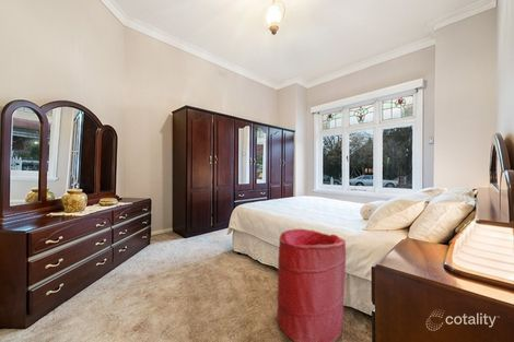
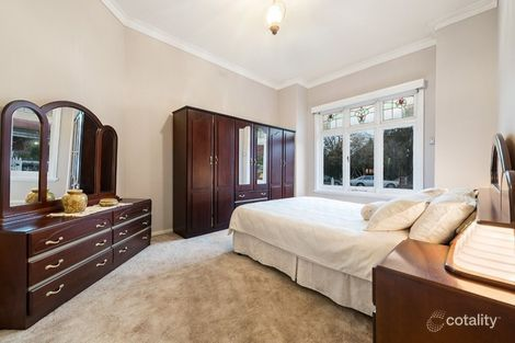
- laundry hamper (311, 276)
